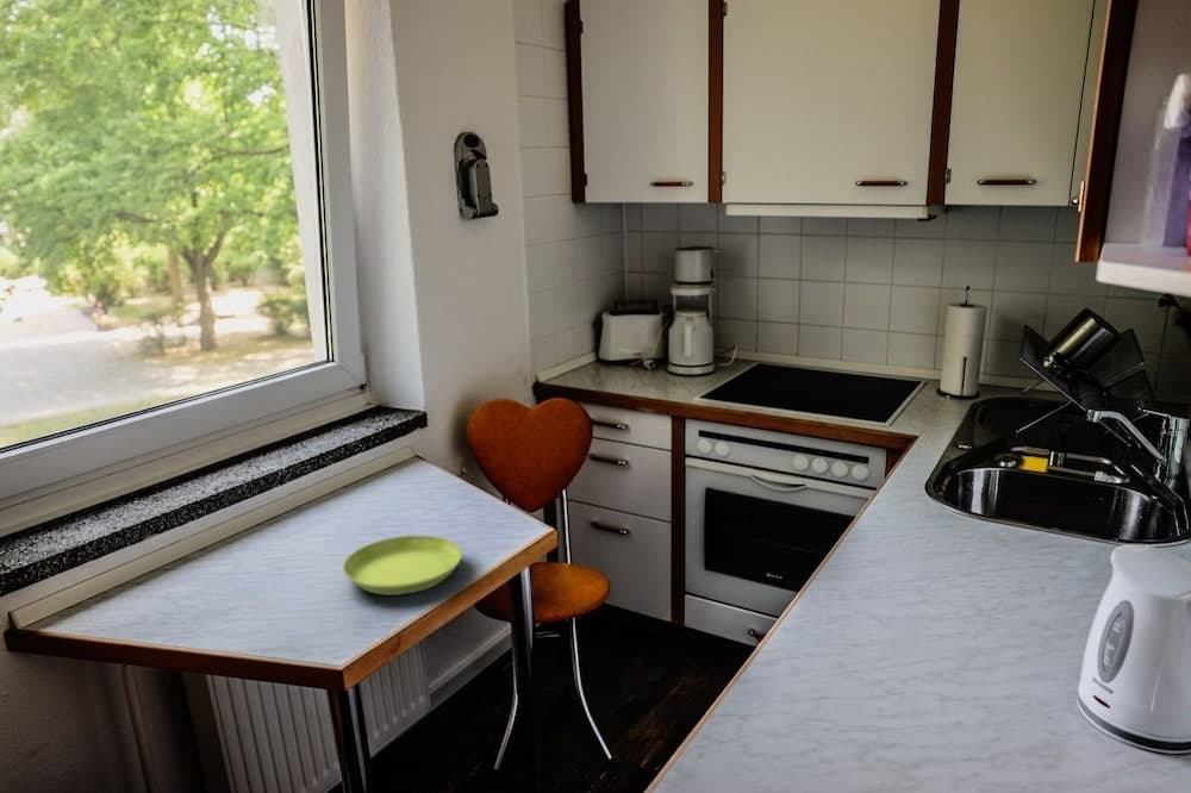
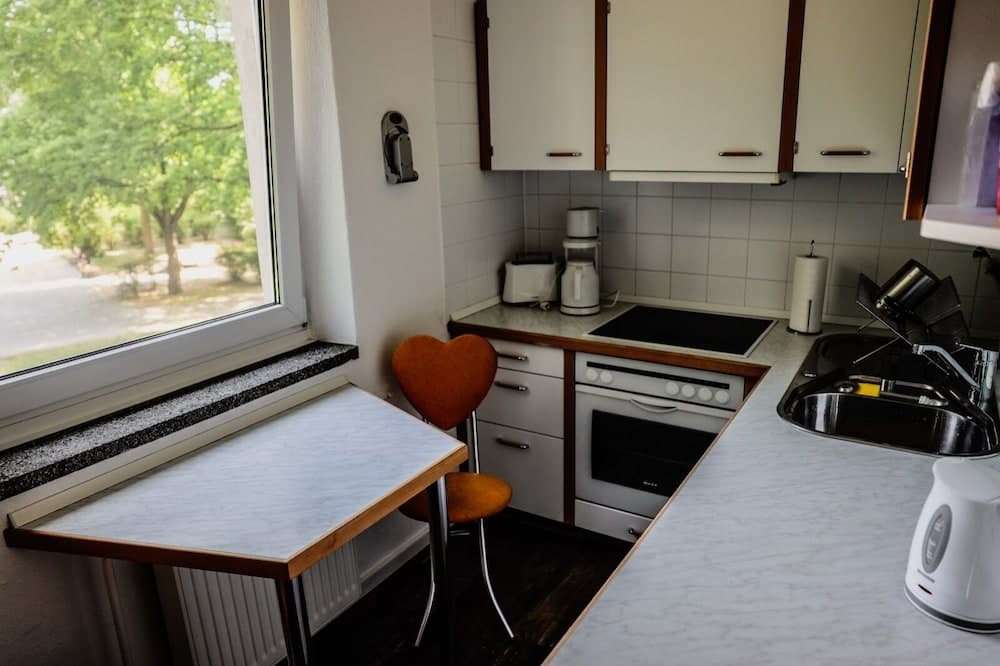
- saucer (403, 566)
